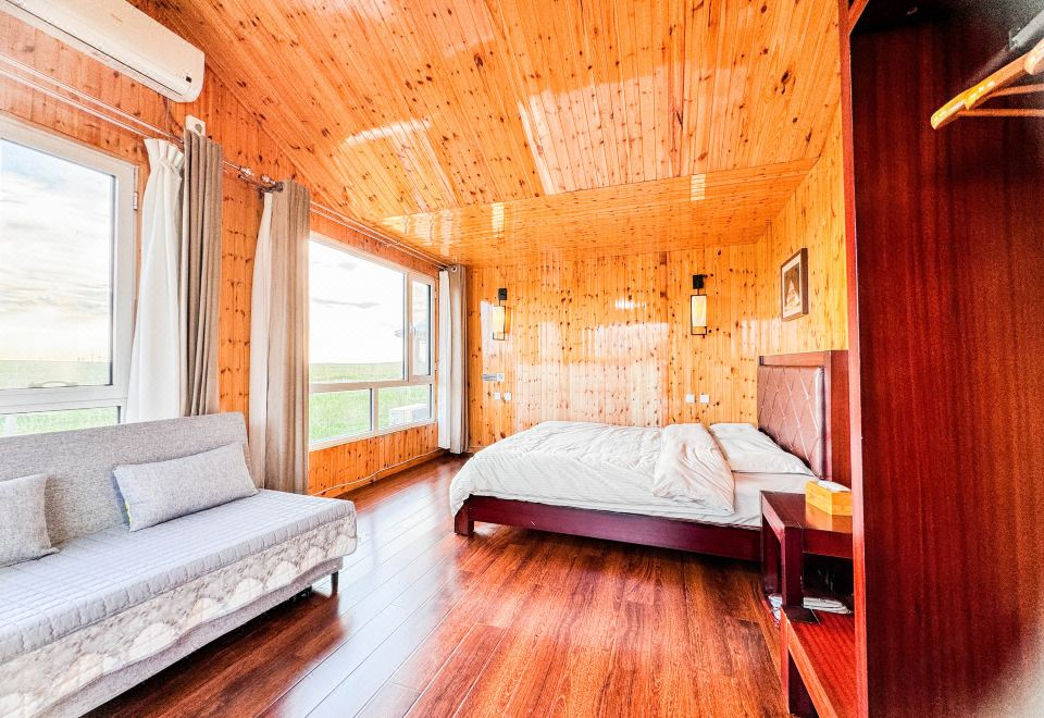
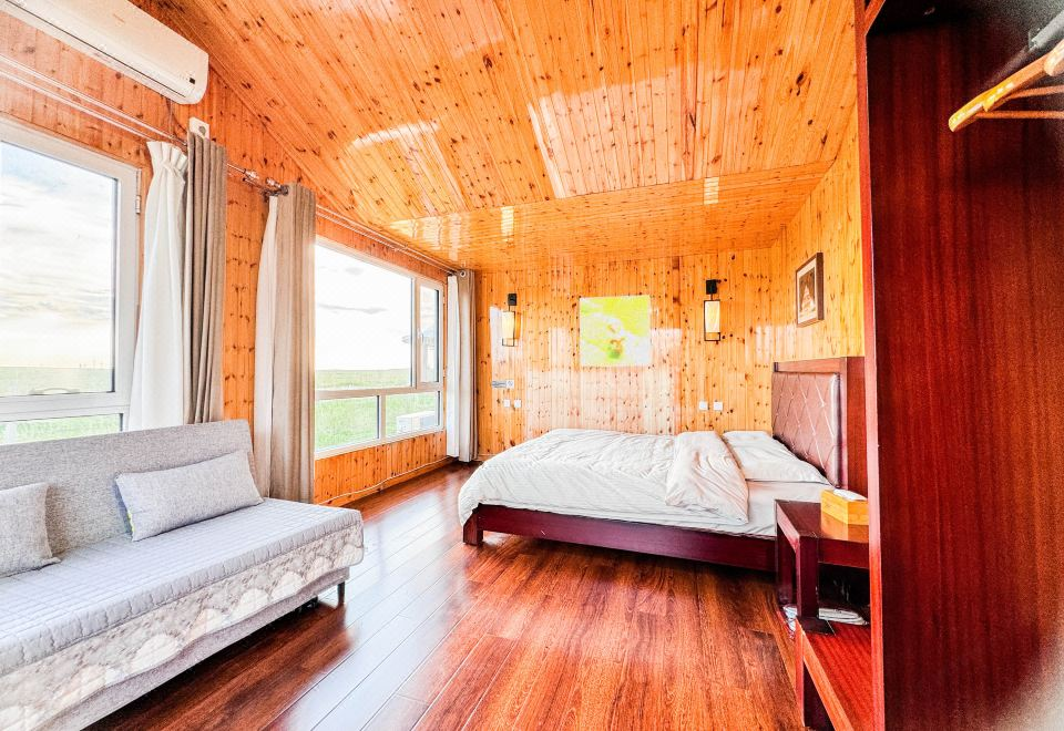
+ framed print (614, 331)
